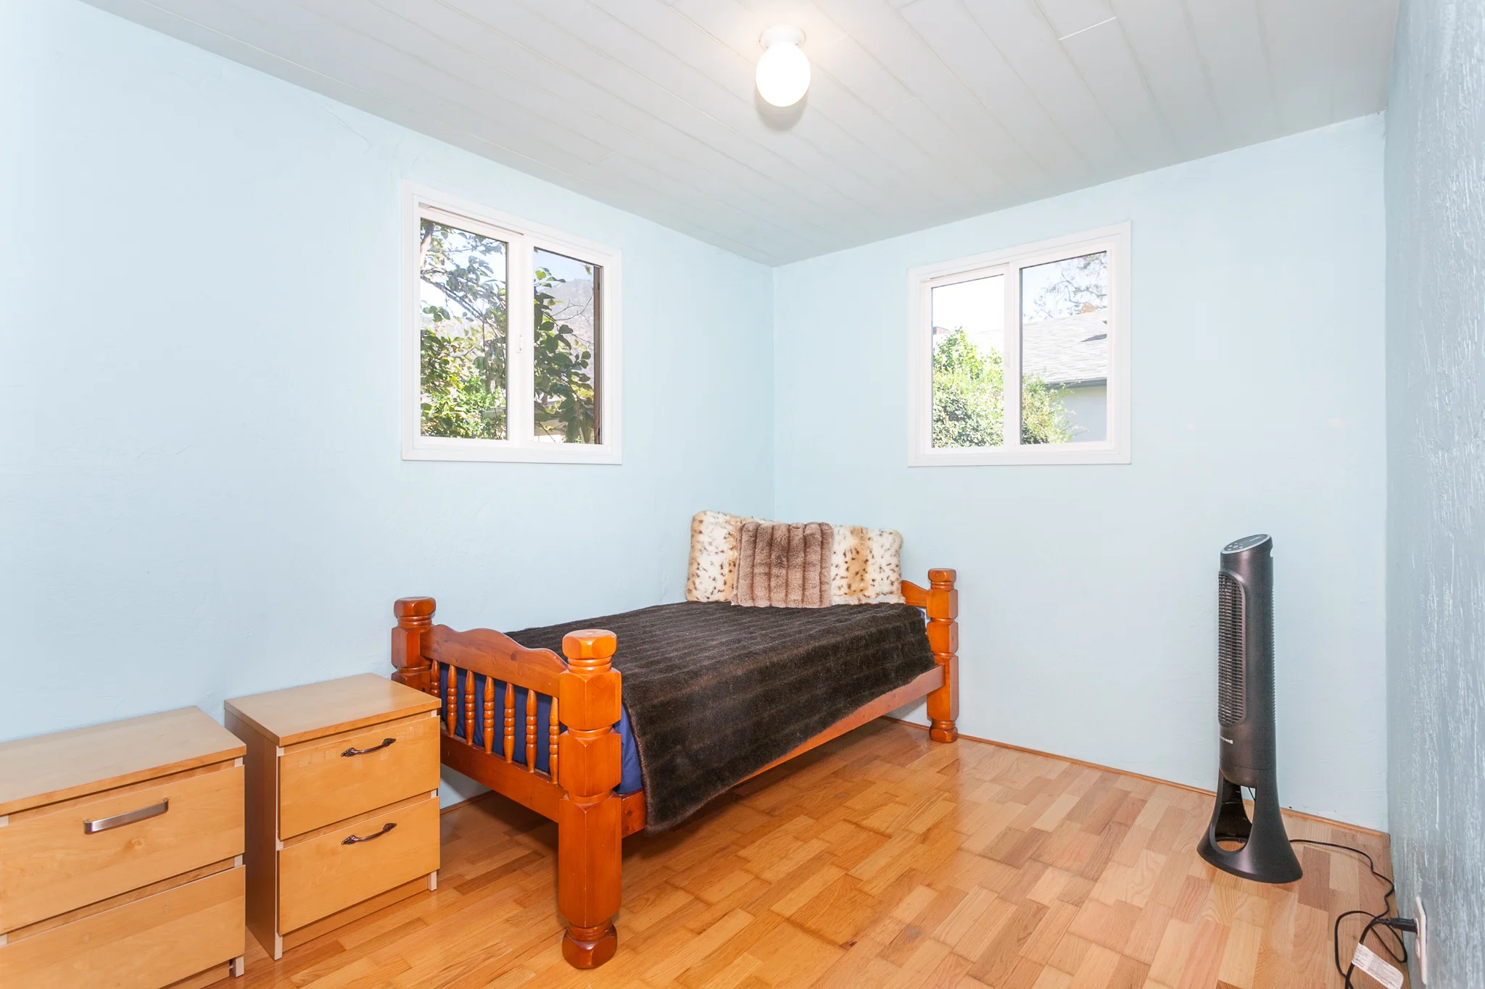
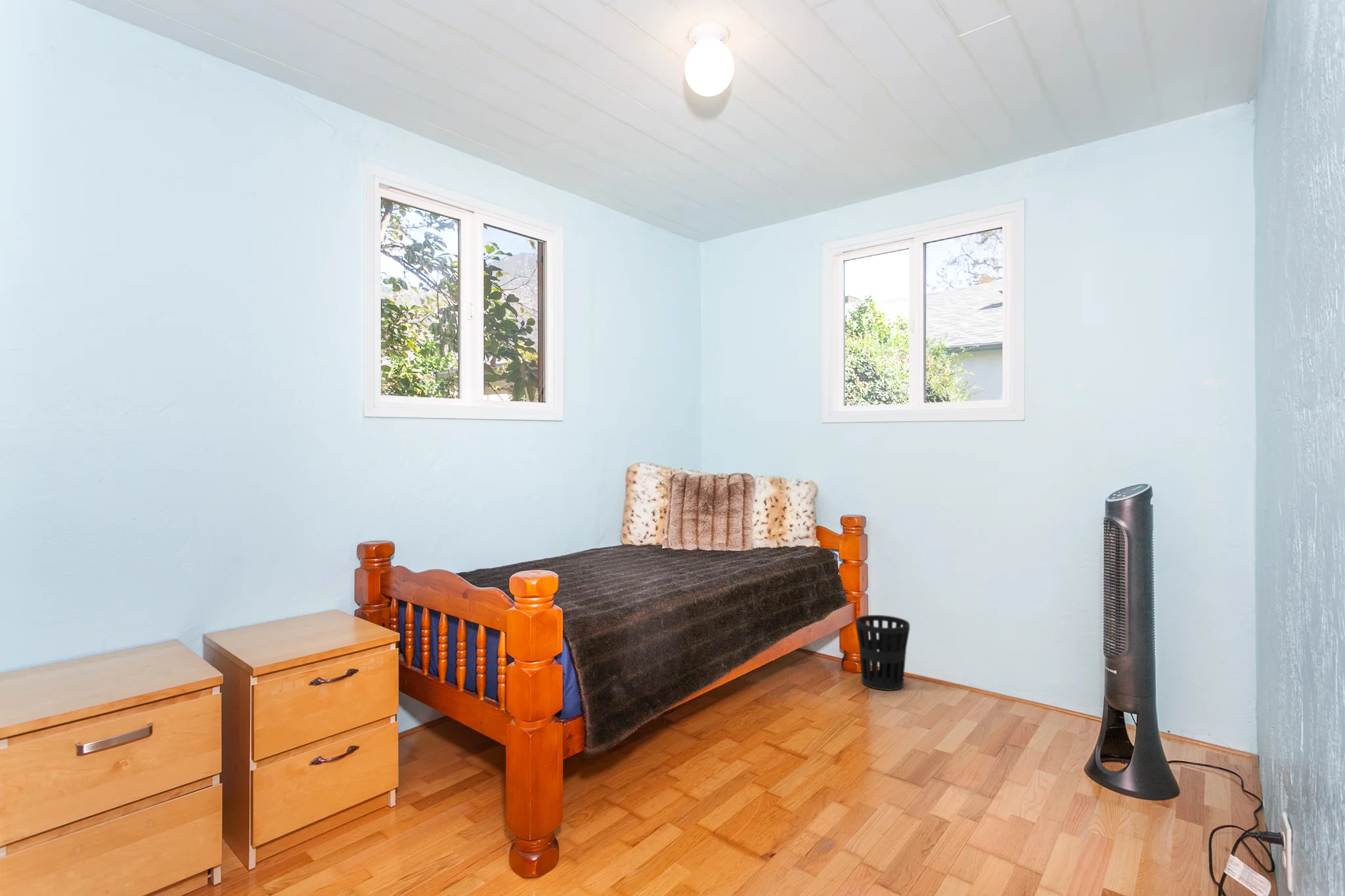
+ wastebasket (882, 652)
